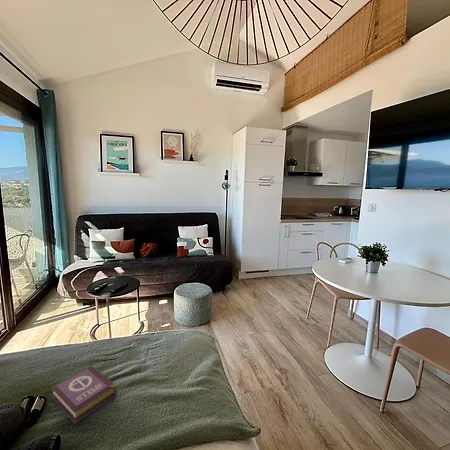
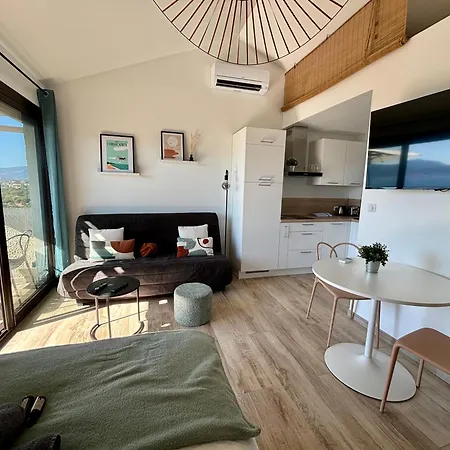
- book (84, 390)
